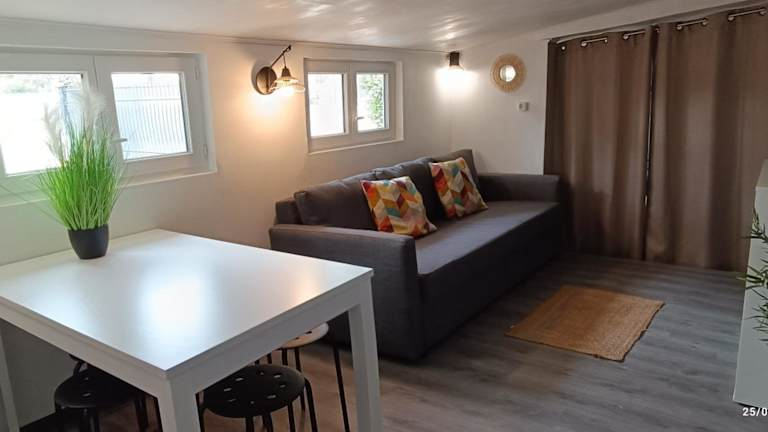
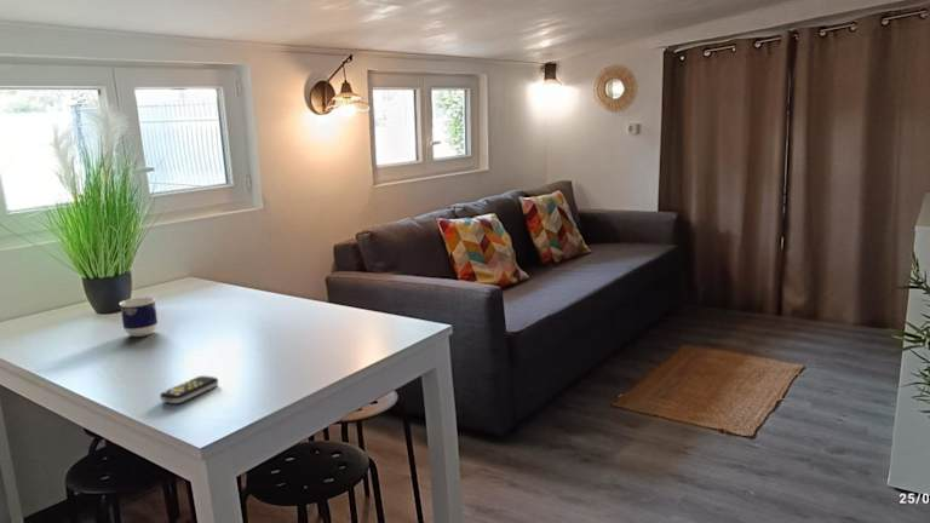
+ remote control (189, 389)
+ cup (142, 317)
